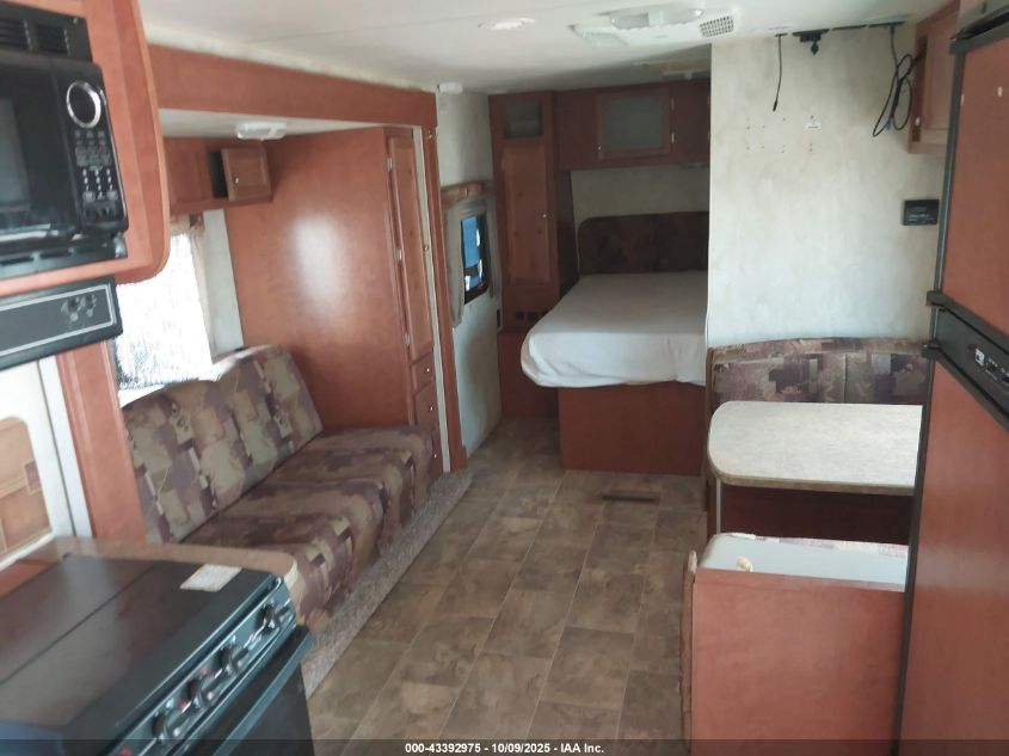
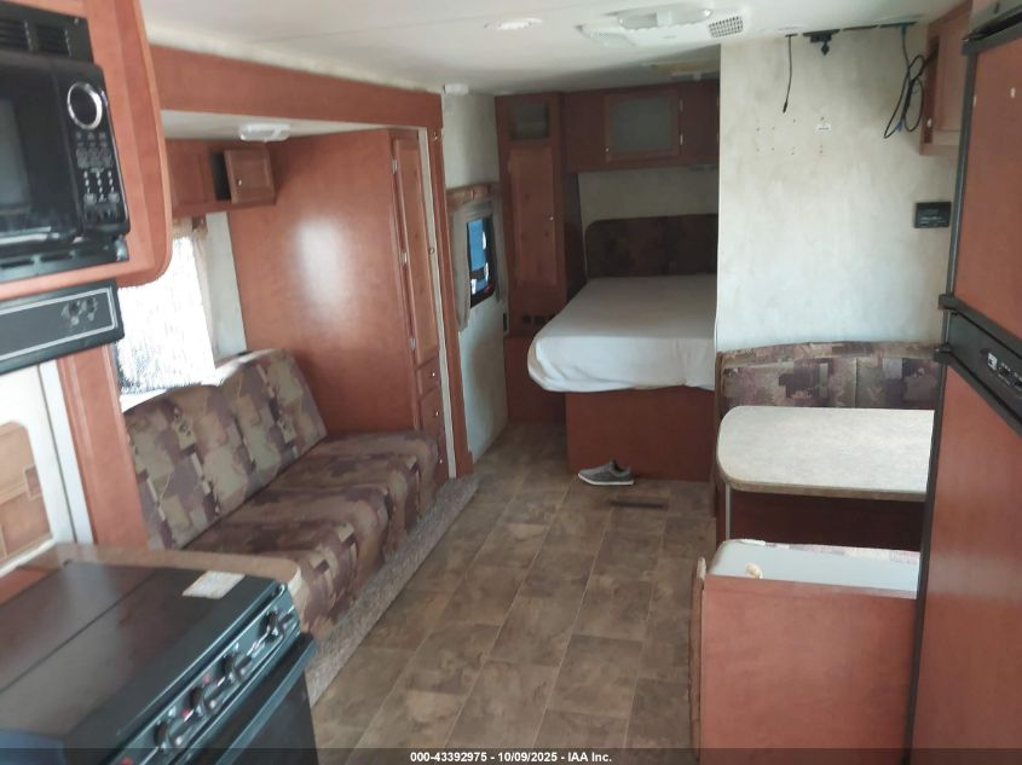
+ shoe (605, 470)
